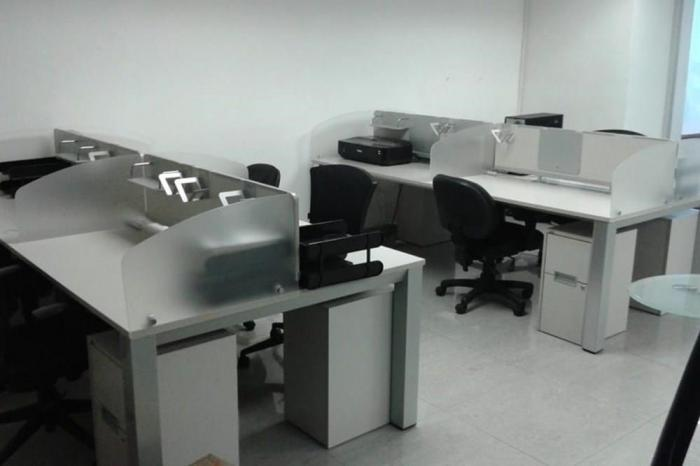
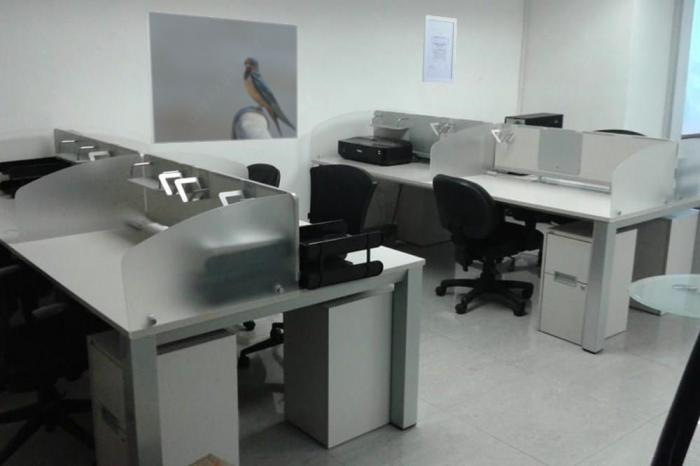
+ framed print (228, 80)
+ wall art (439, 50)
